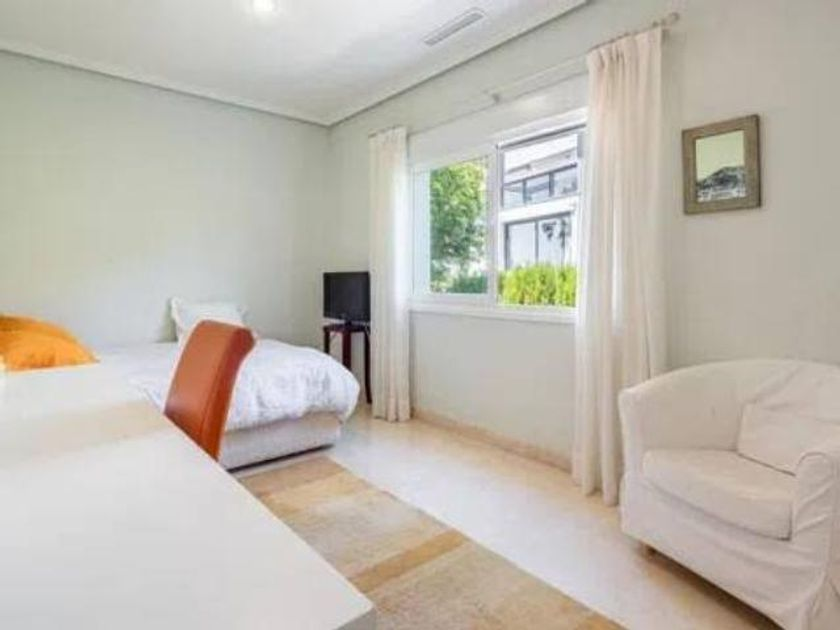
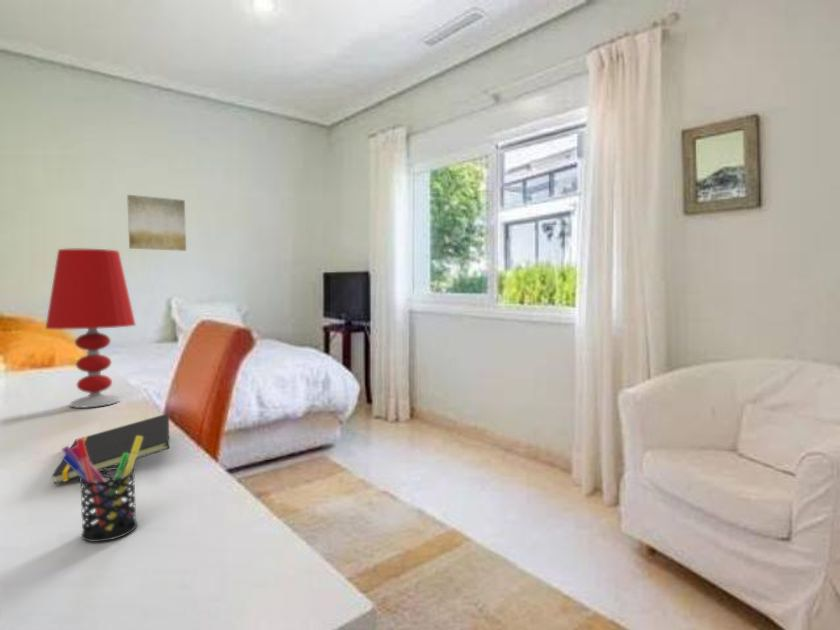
+ table lamp (92, 327)
+ wall art (157, 223)
+ notepad (118, 443)
+ pen holder (108, 483)
